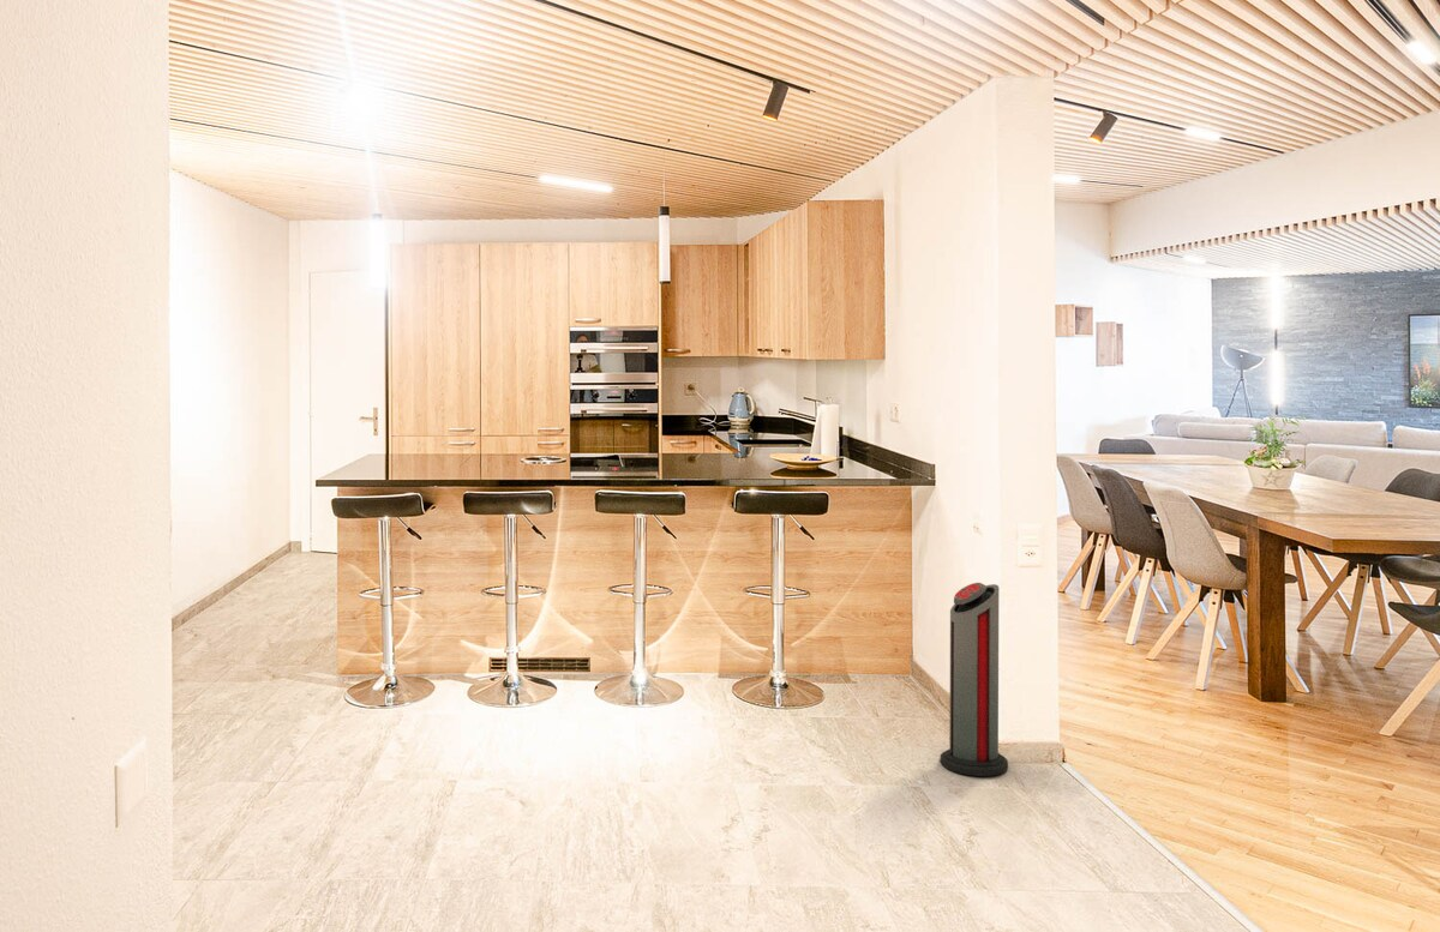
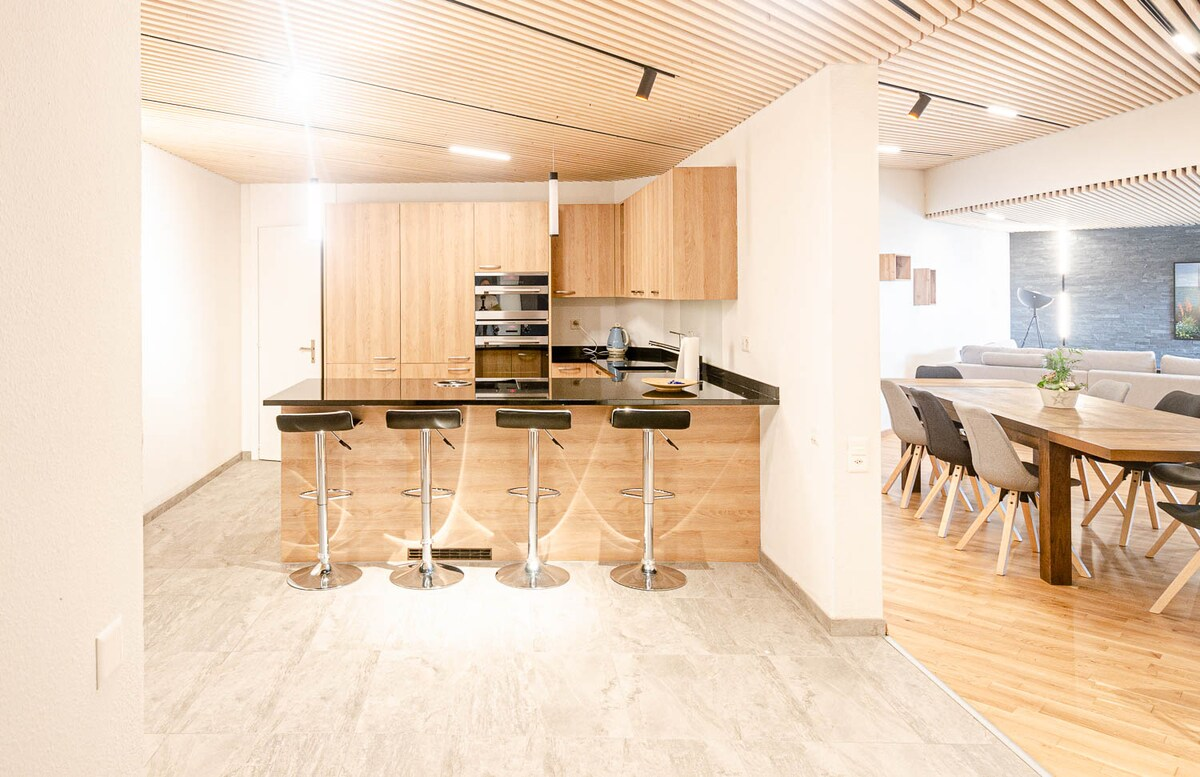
- air purifier (973, 673)
